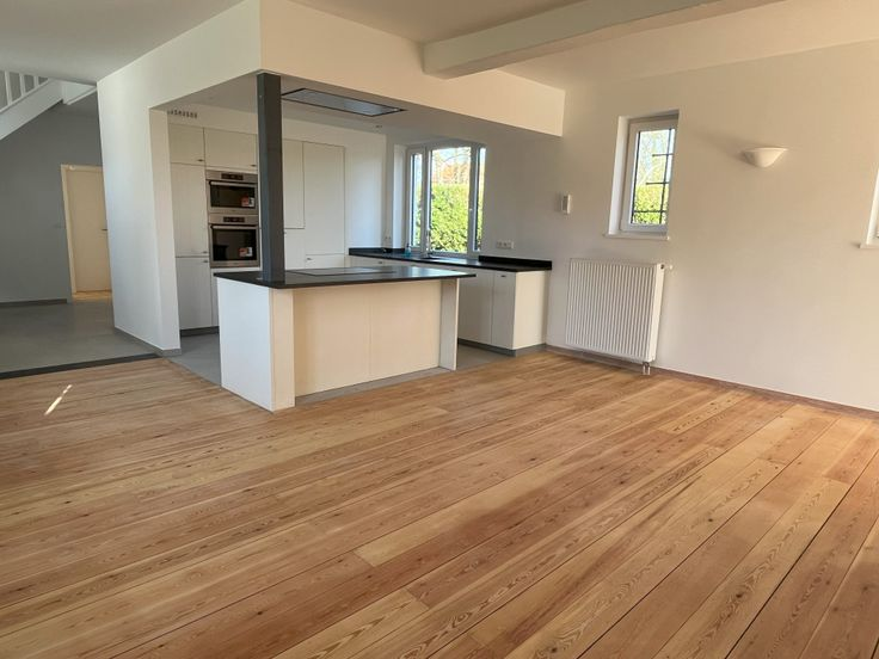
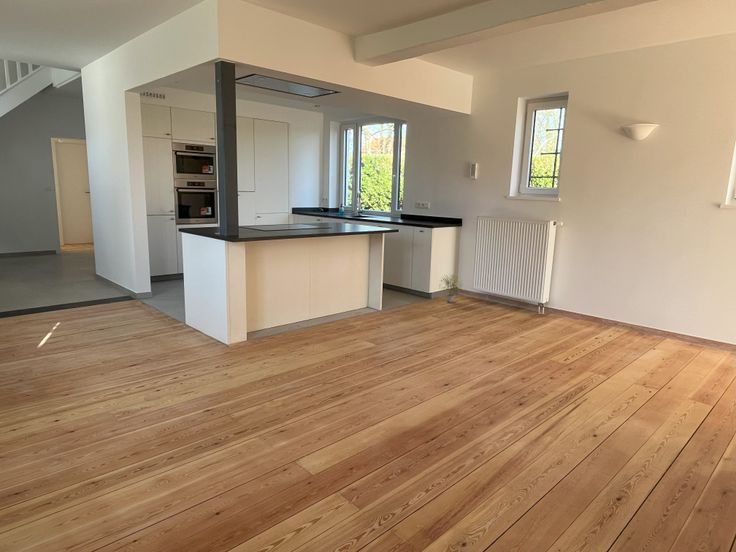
+ potted plant (450, 286)
